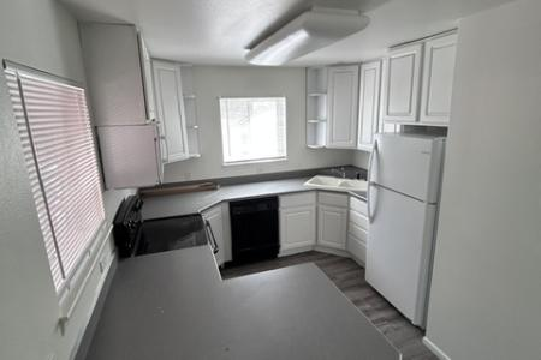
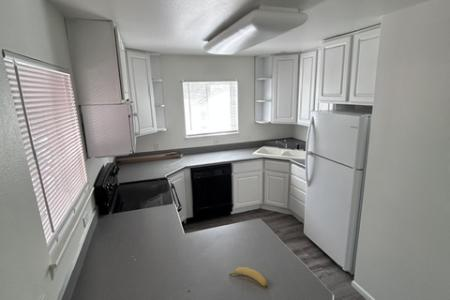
+ banana (249, 275)
